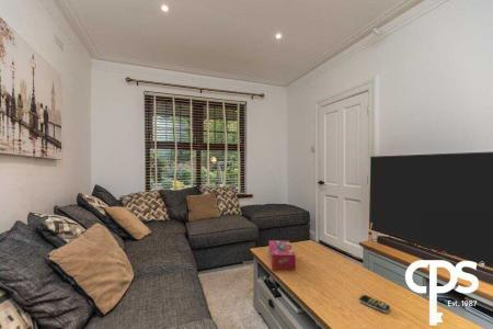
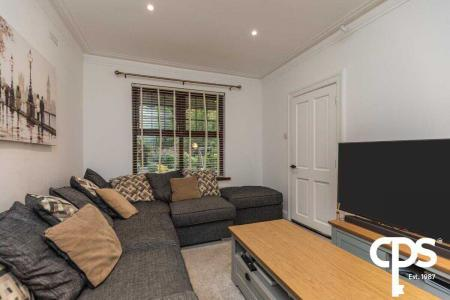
- tissue box (280, 253)
- remote control (374, 303)
